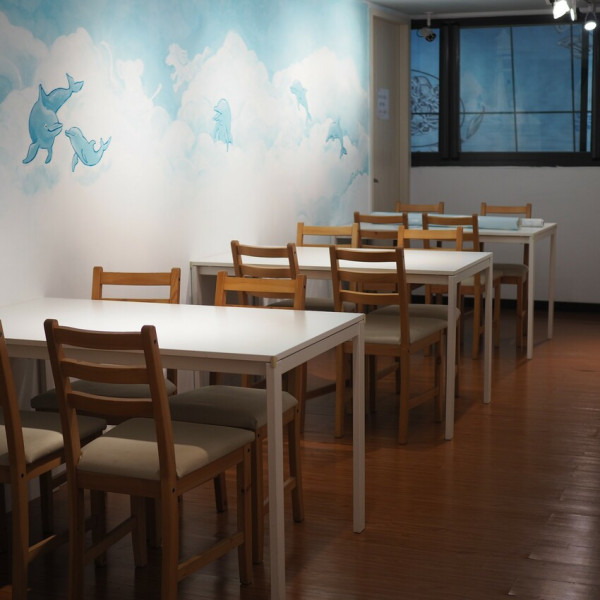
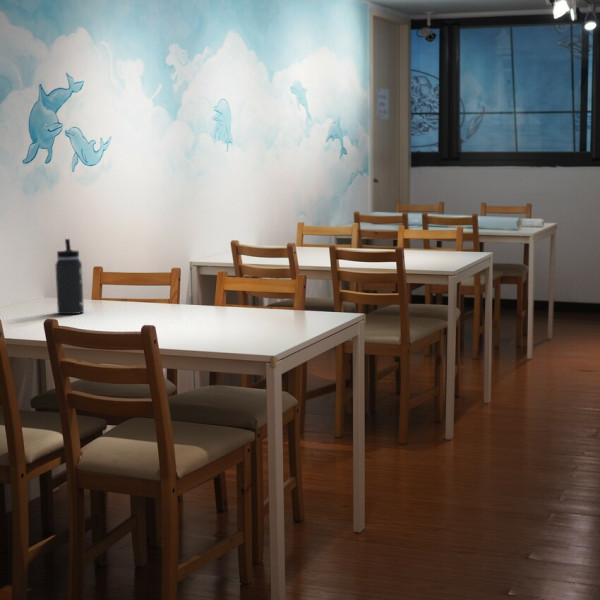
+ thermos bottle (68, 276)
